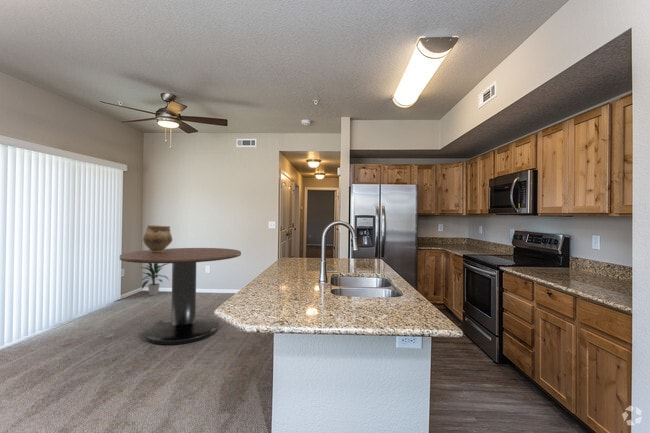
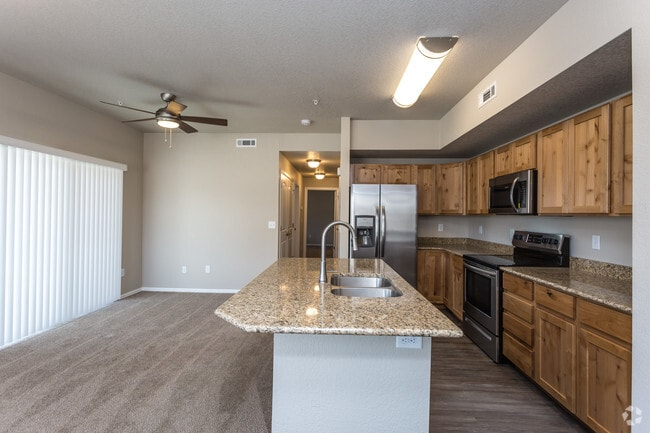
- indoor plant (152, 275)
- ceramic pot (157, 238)
- dining table (184, 292)
